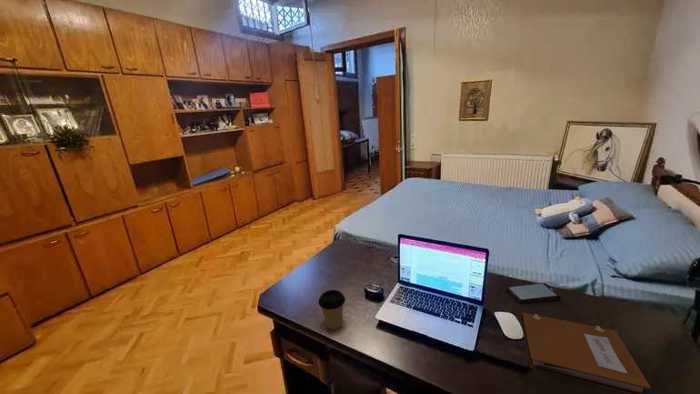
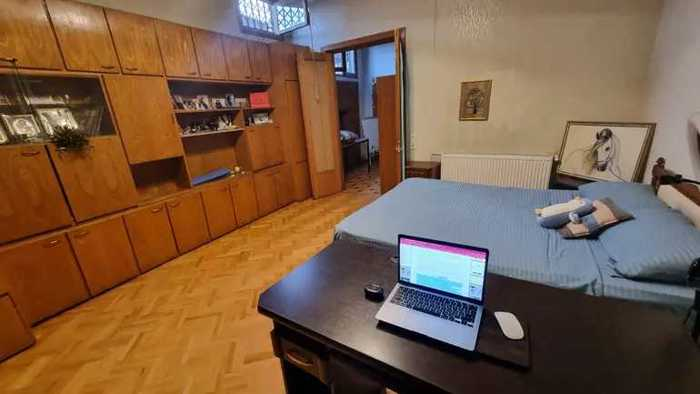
- smartphone (532, 293)
- coffee cup (332, 310)
- notebook (576, 347)
